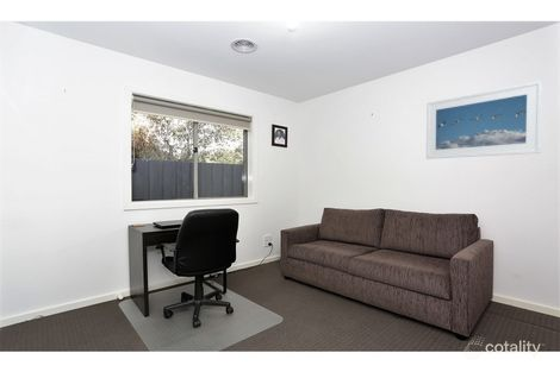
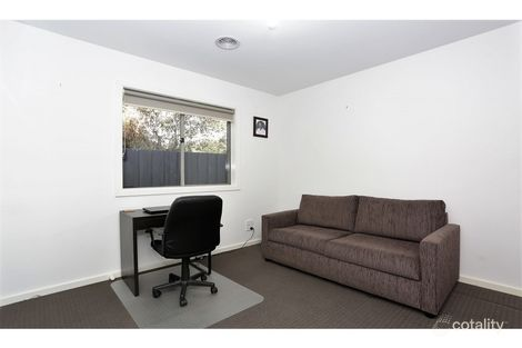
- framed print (477, 125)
